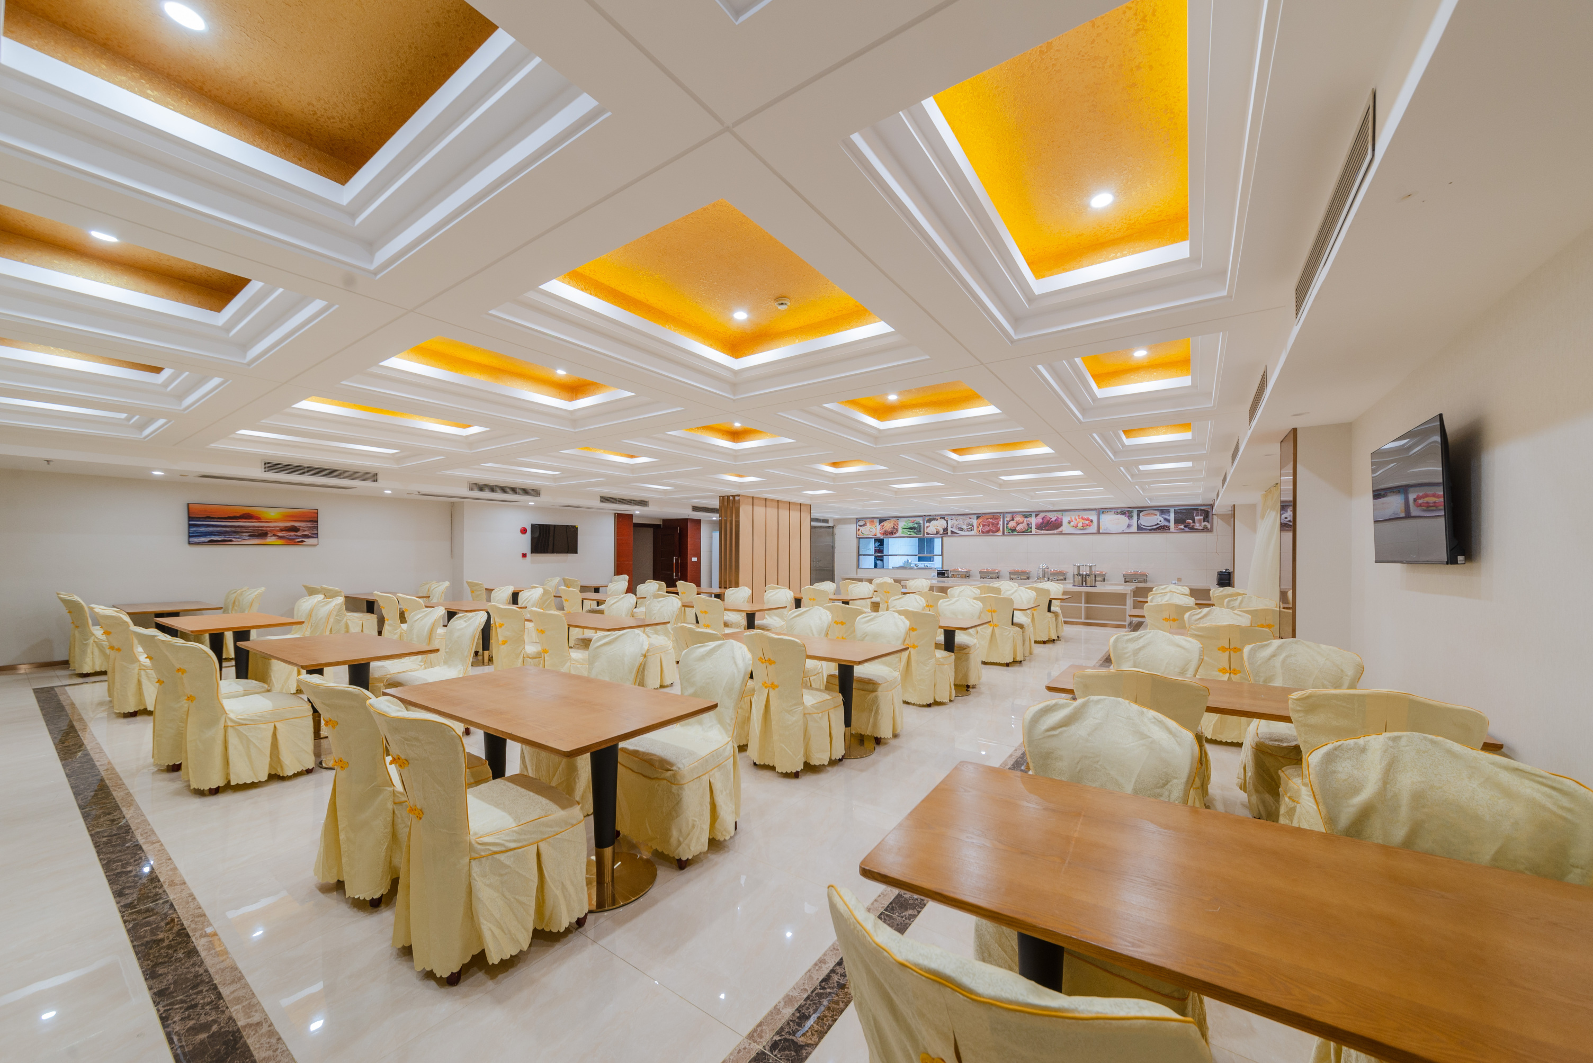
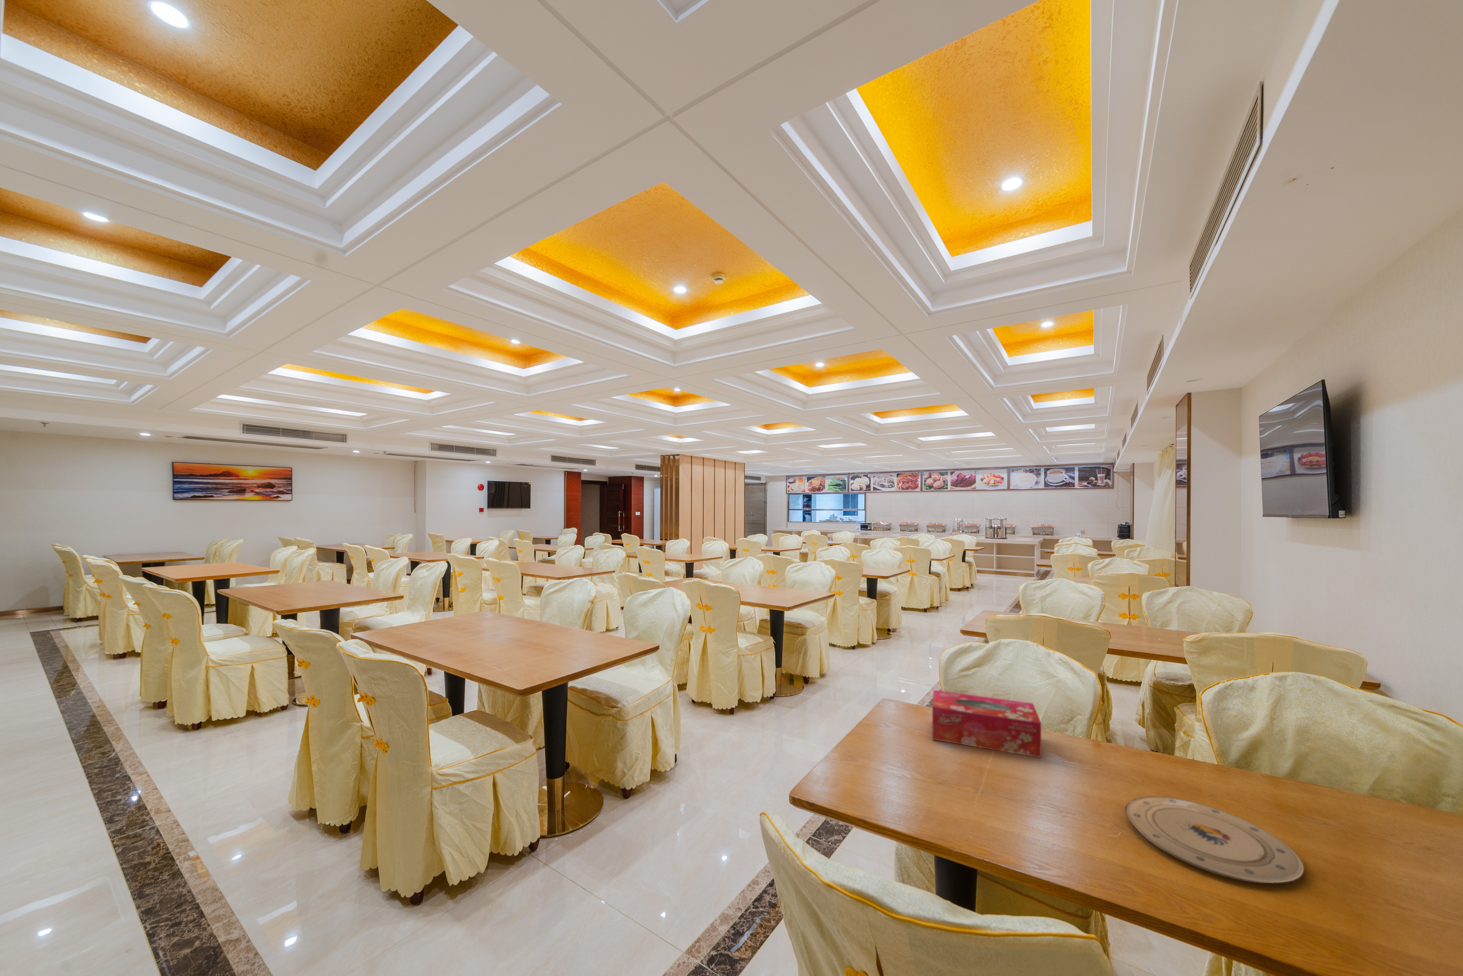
+ plate (1207, 837)
+ tissue box (983, 721)
